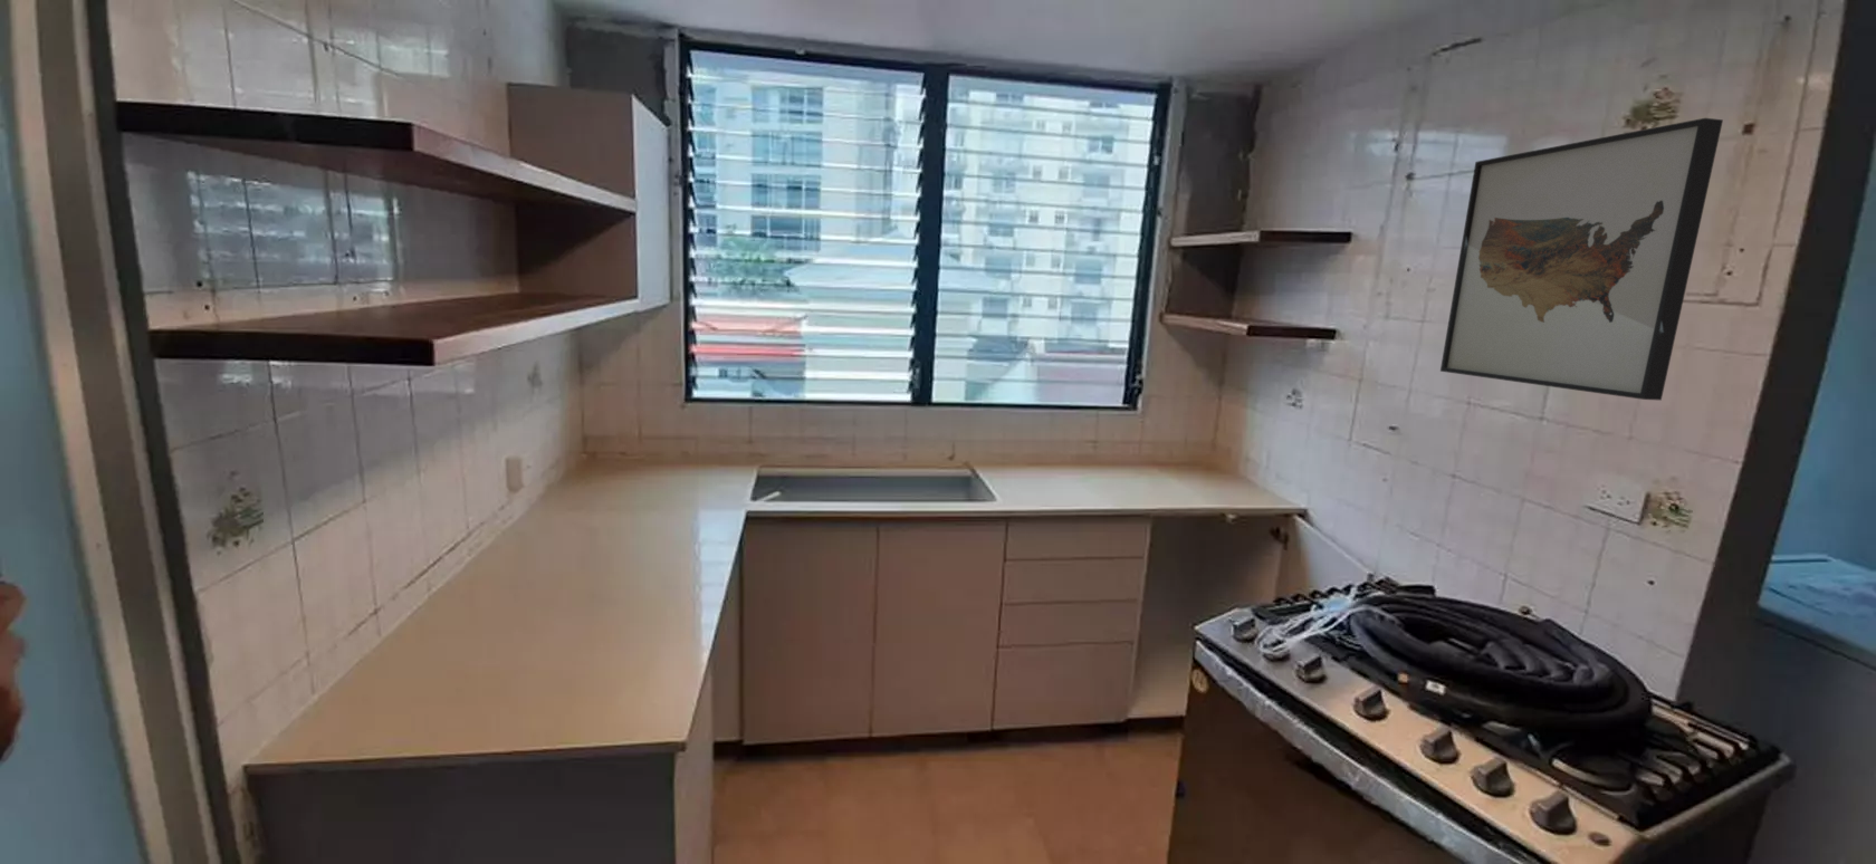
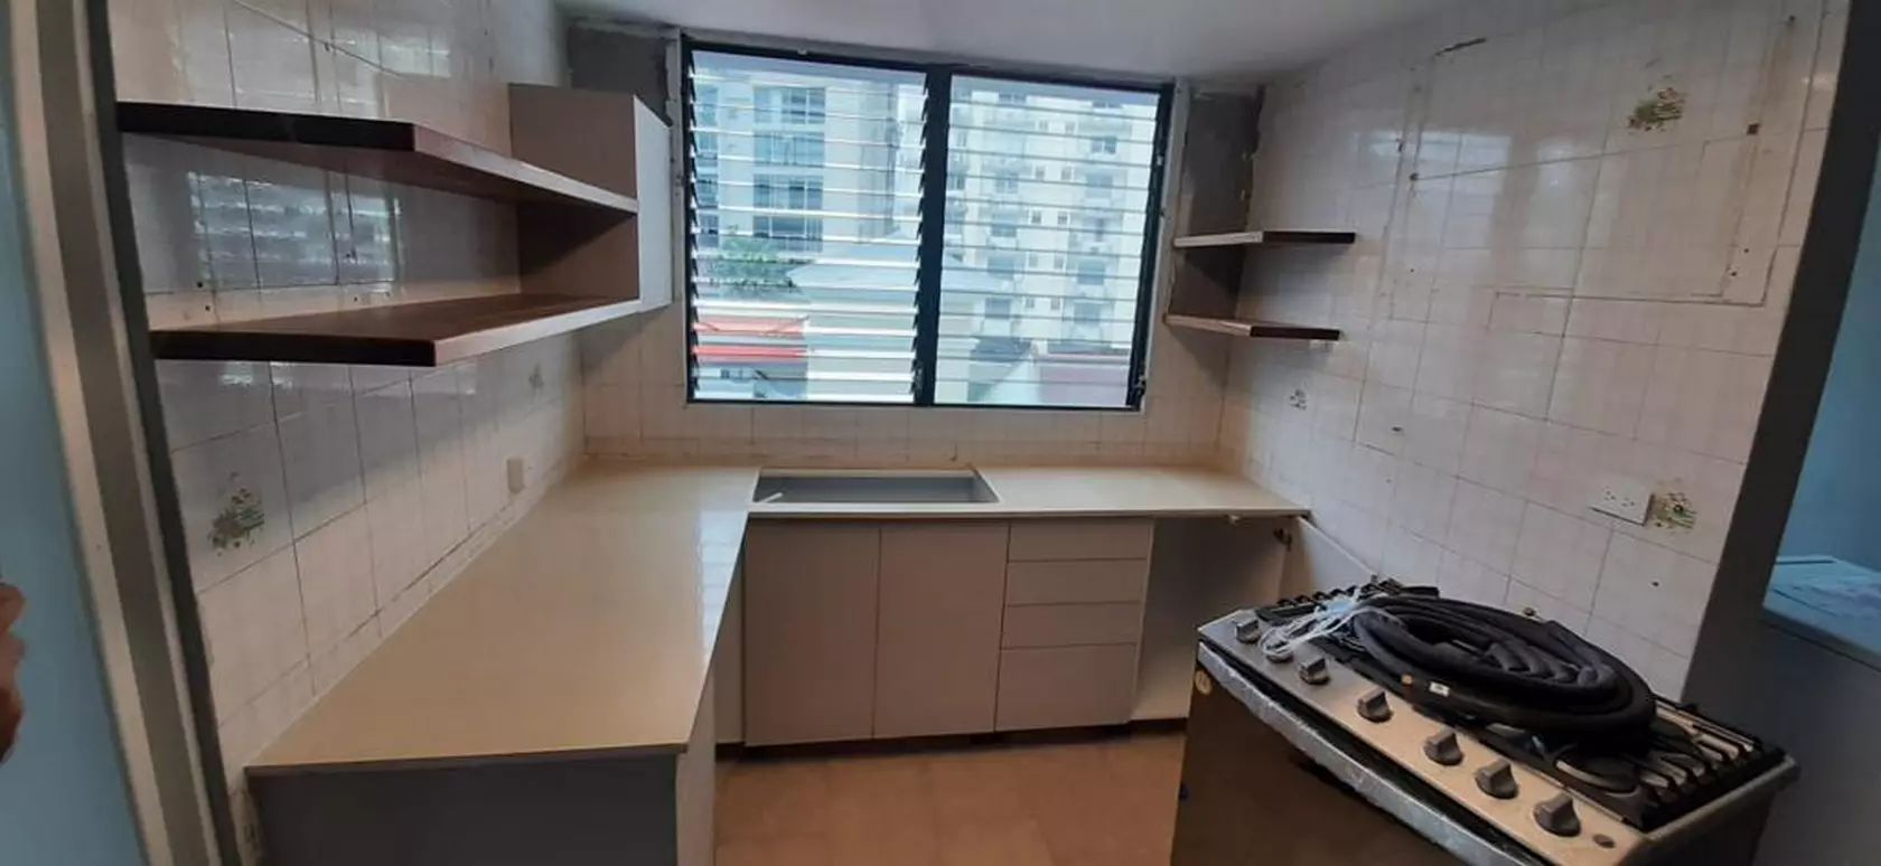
- wall art (1557, 267)
